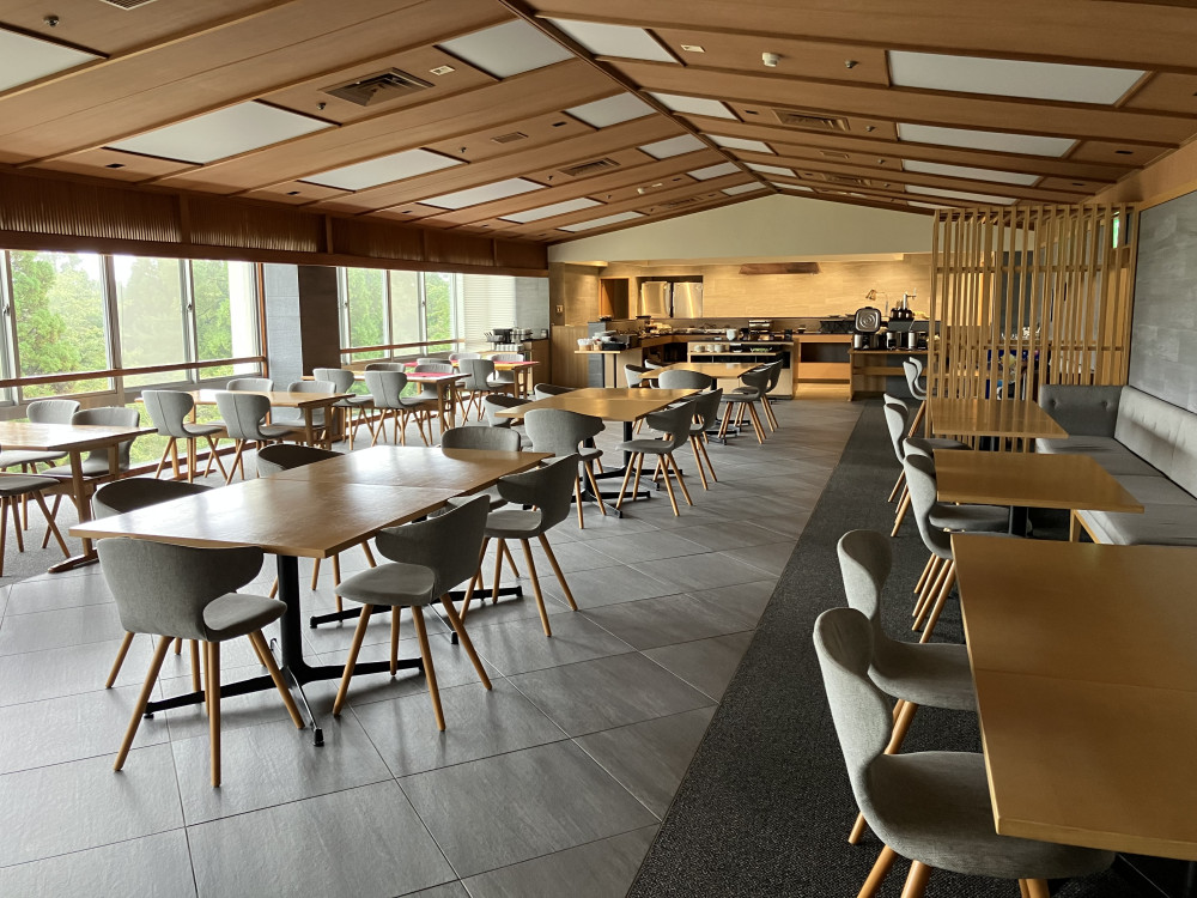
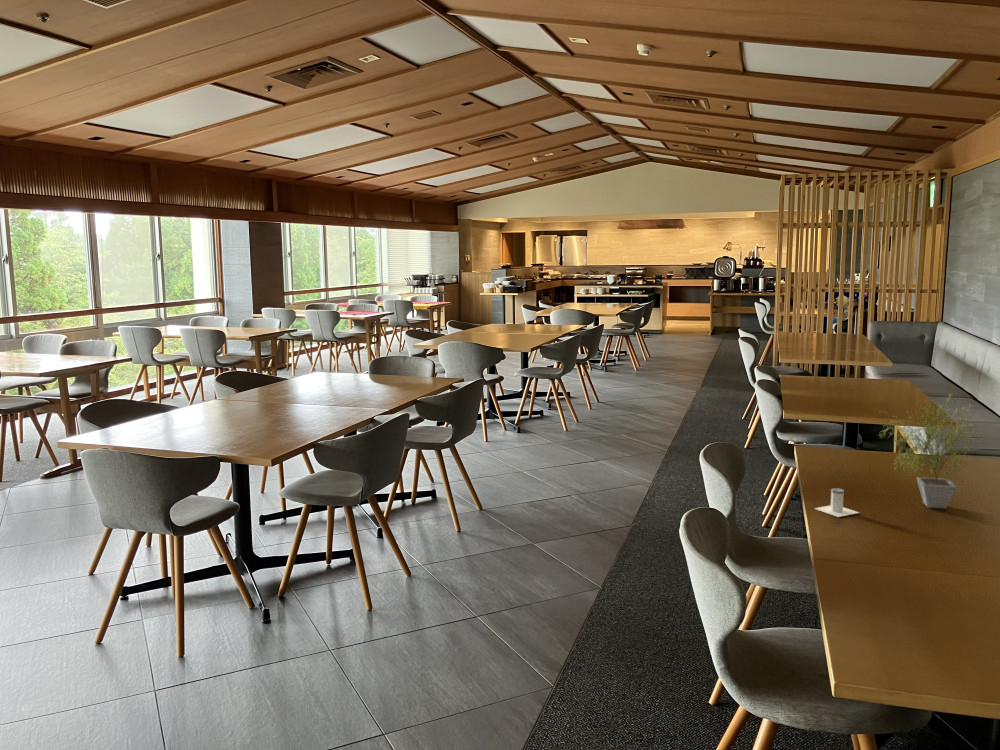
+ salt shaker (837, 500)
+ potted plant (929, 449)
